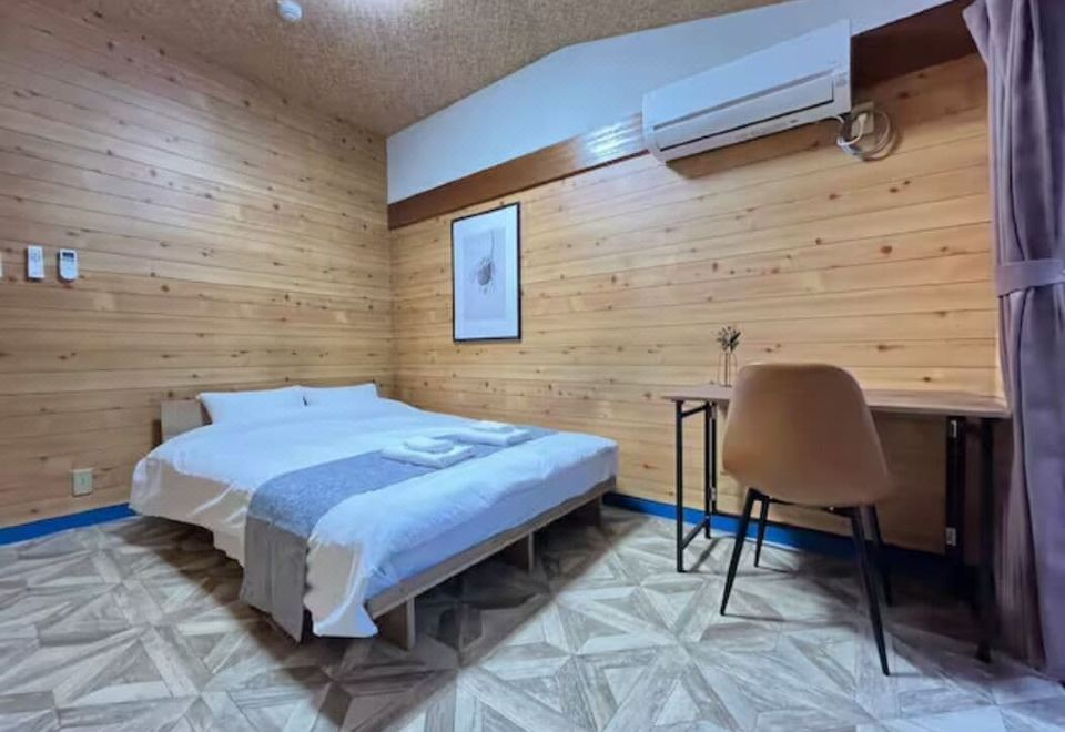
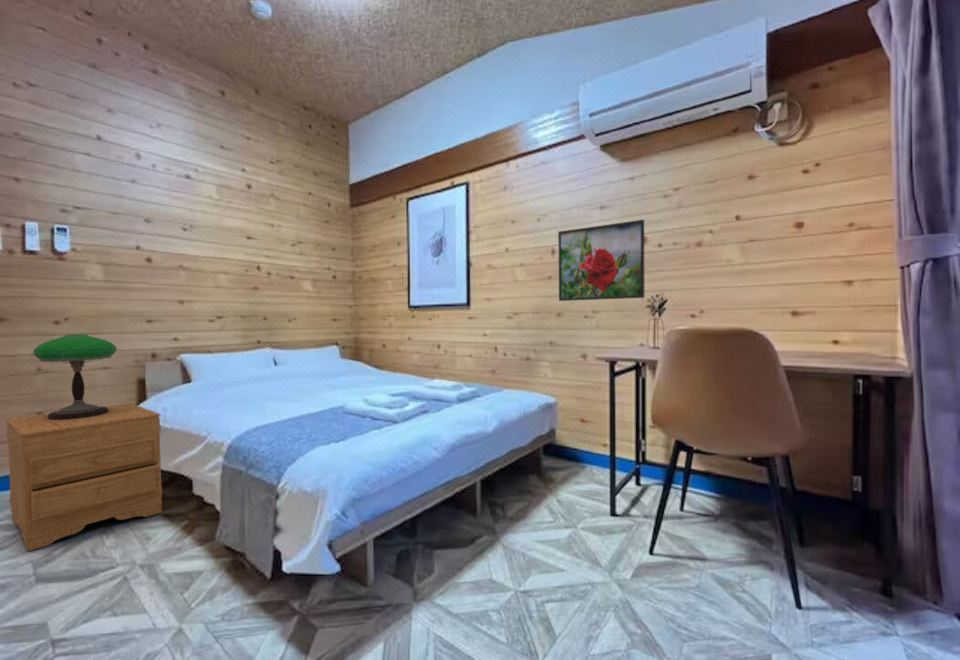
+ table lamp (77, 374)
+ nightstand (87, 467)
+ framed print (599, 262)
